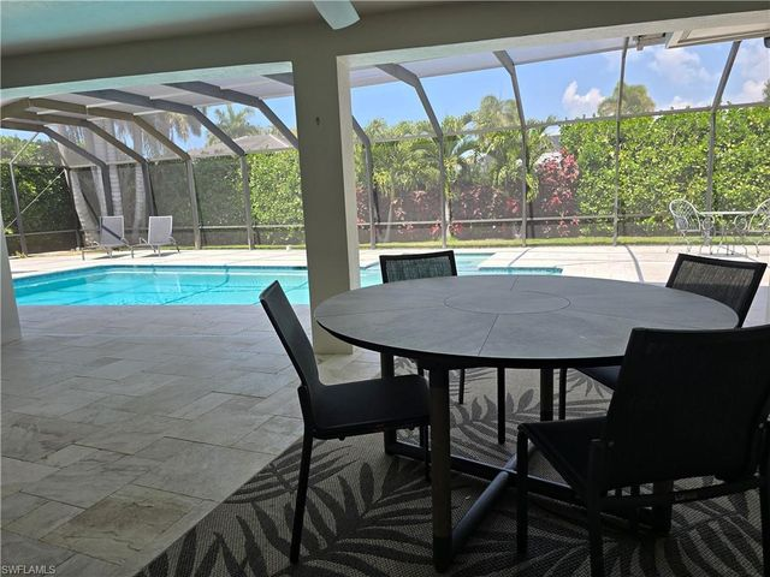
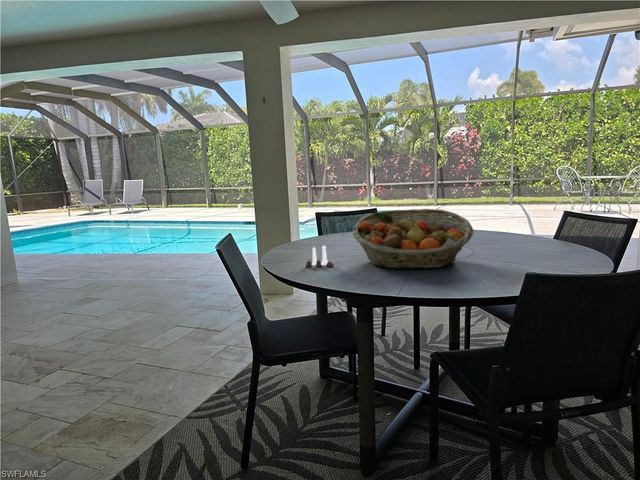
+ salt and pepper shaker set (322, 256)
+ fruit basket (411, 237)
